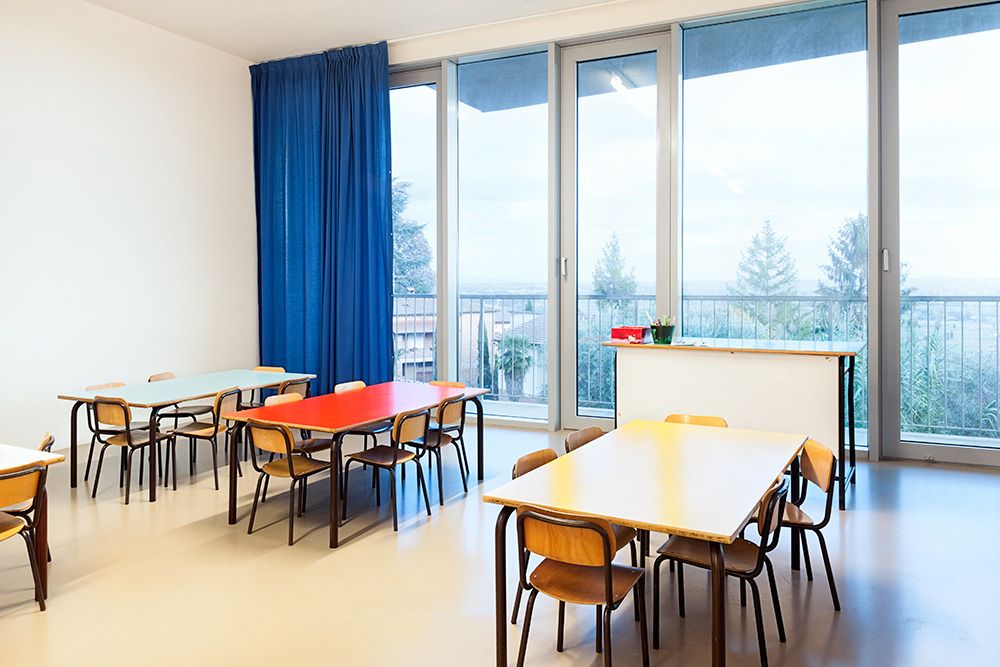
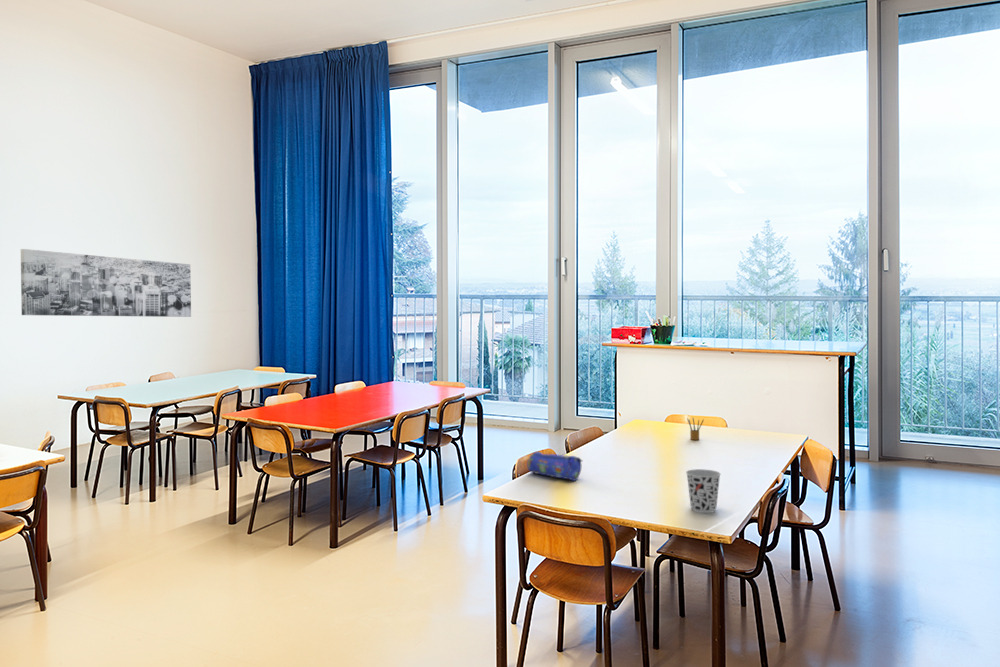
+ pencil case (554, 464)
+ cup (703, 491)
+ pencil box (694, 428)
+ wall art (115, 286)
